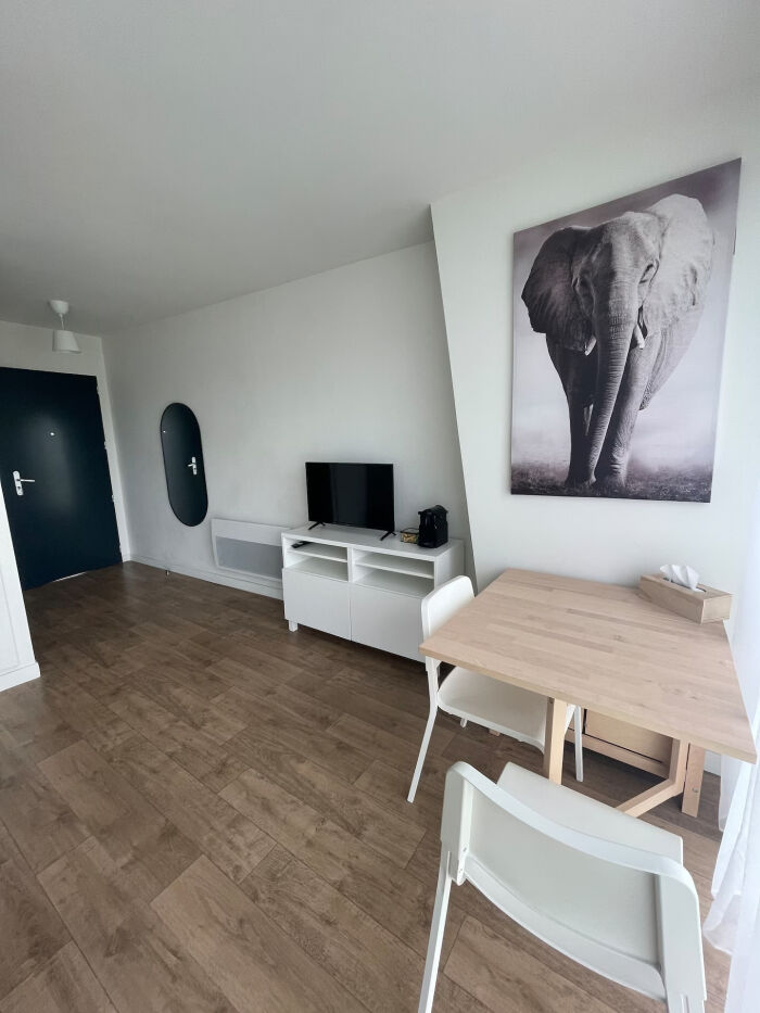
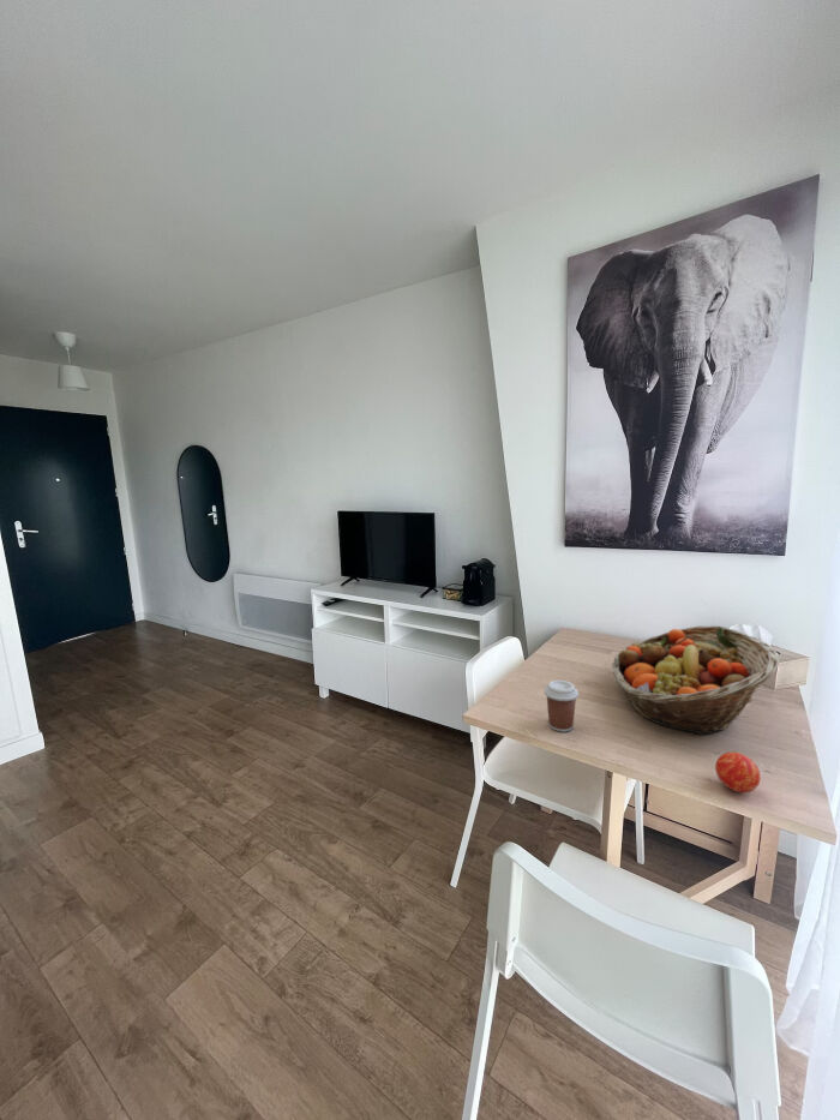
+ coffee cup (560, 705)
+ apple (737, 772)
+ fruit basket (685, 671)
